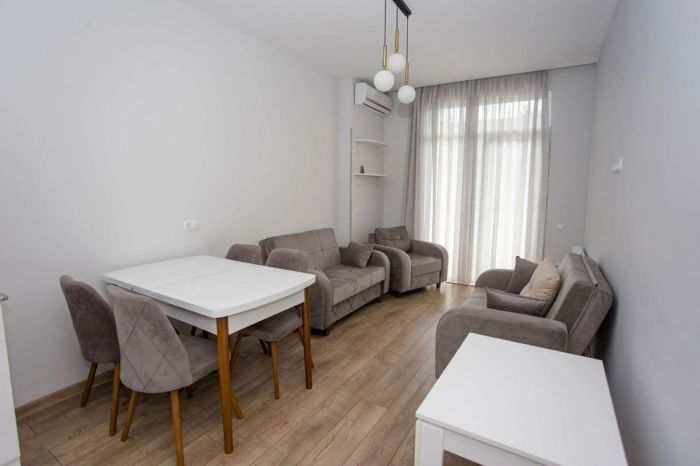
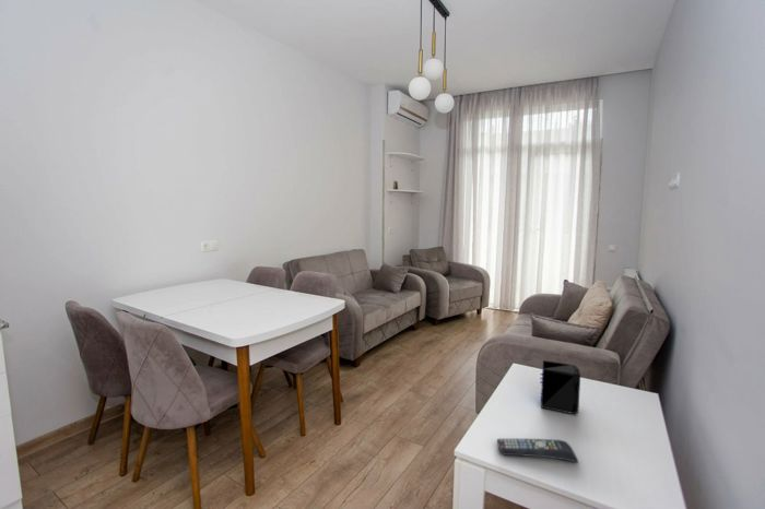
+ remote control (536, 448)
+ speaker (558, 386)
